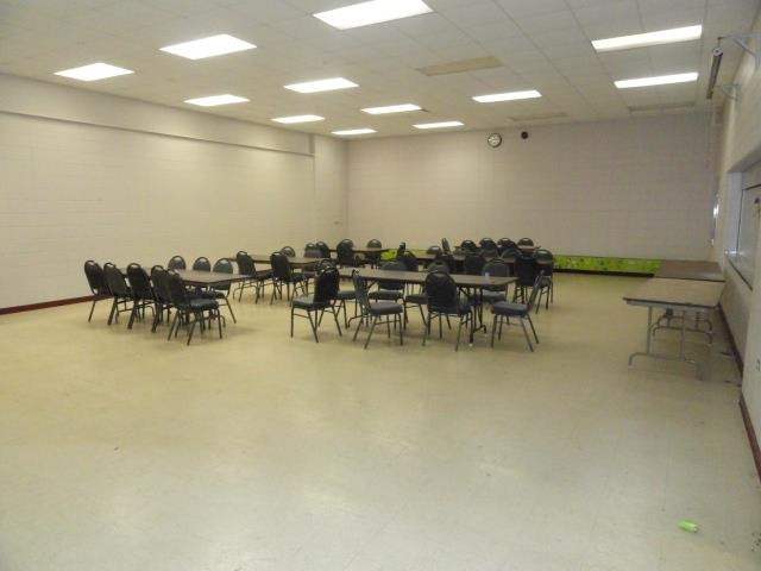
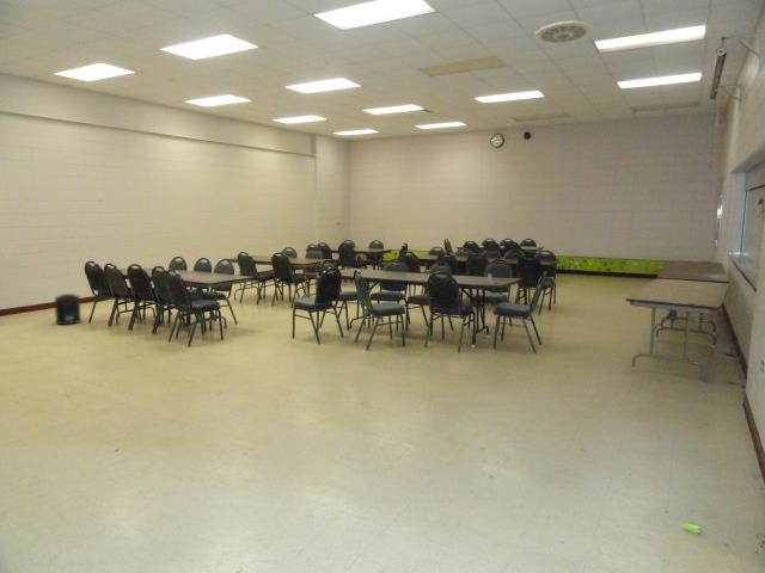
+ ceiling vent (563, 33)
+ supplement container (67, 308)
